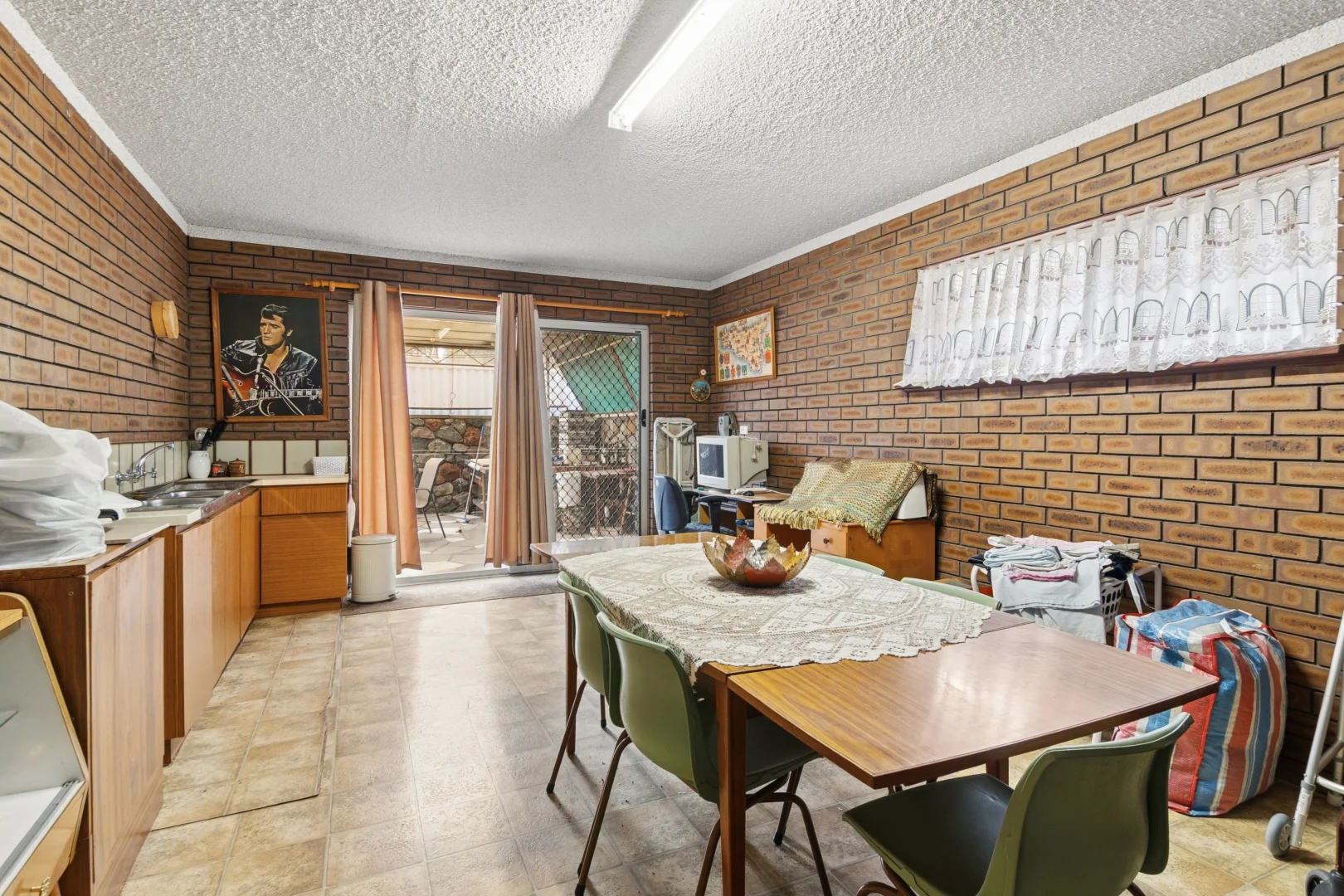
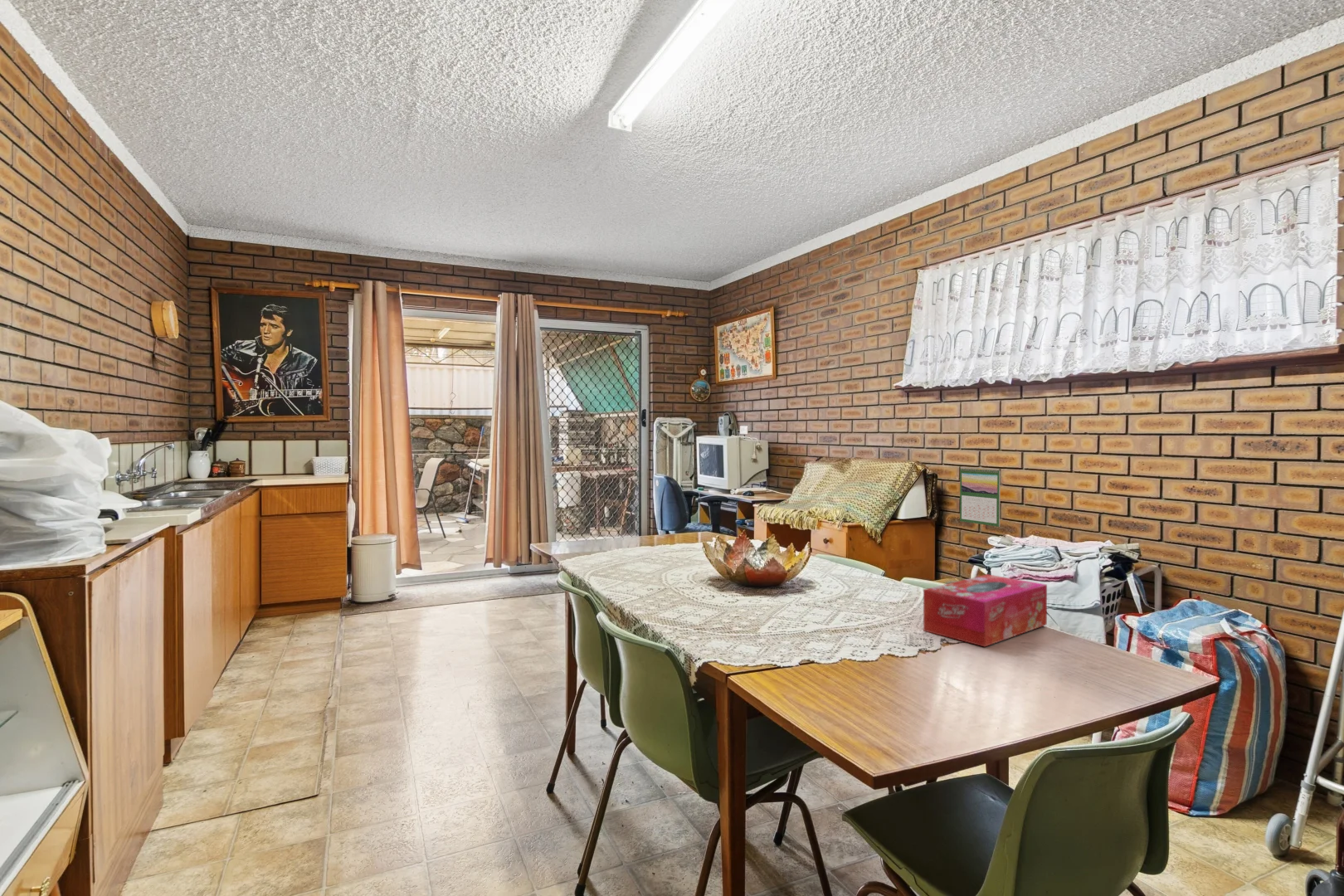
+ calendar (979, 495)
+ tissue box (986, 607)
